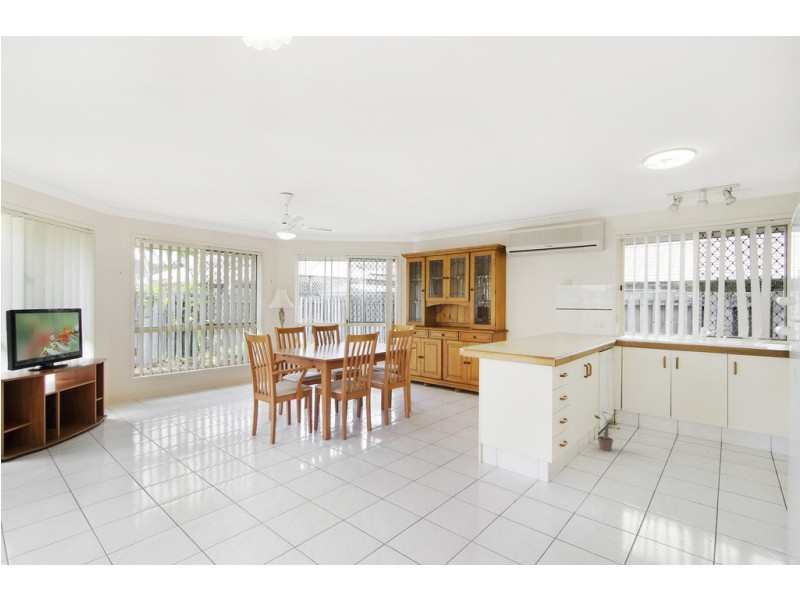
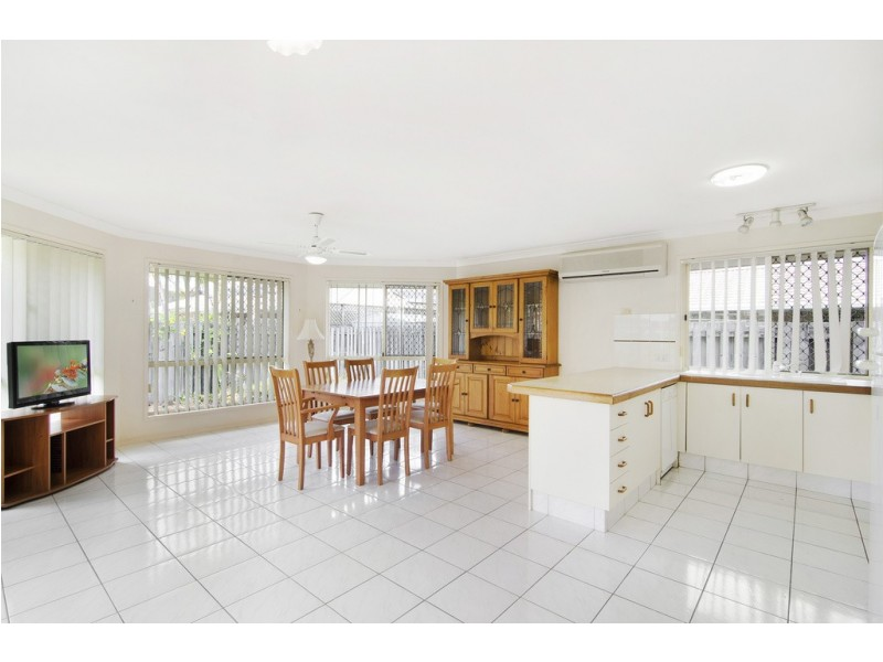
- potted plant (607, 427)
